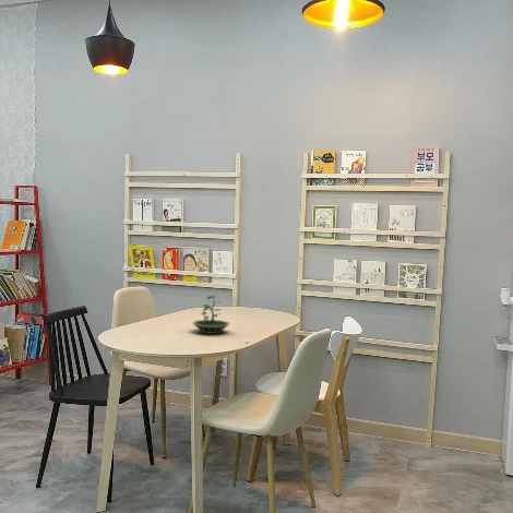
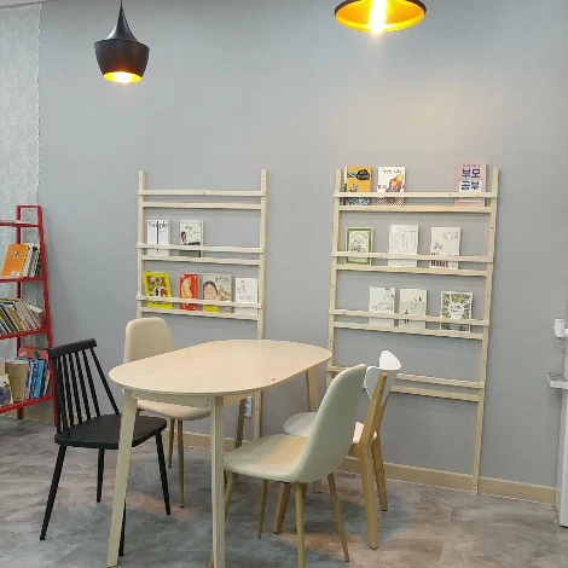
- terrarium (213, 302)
